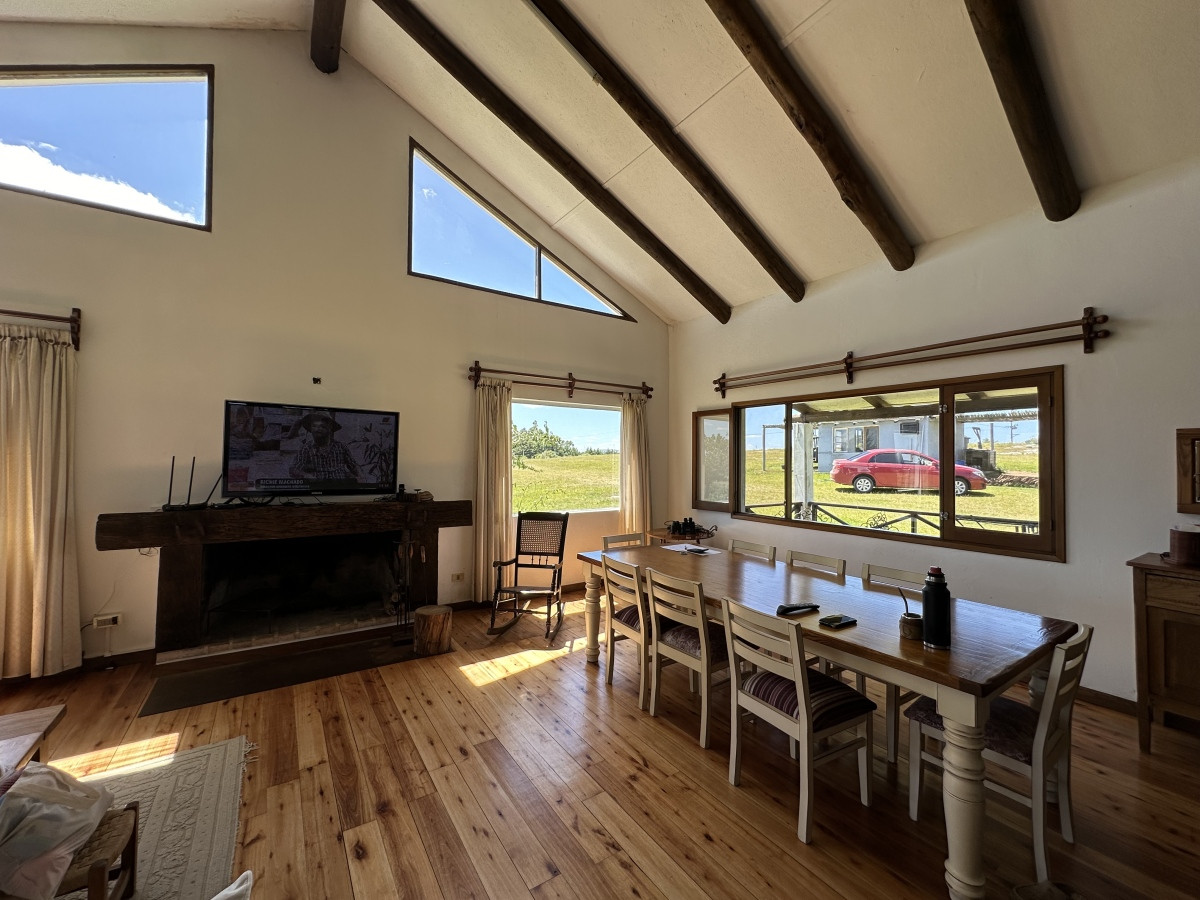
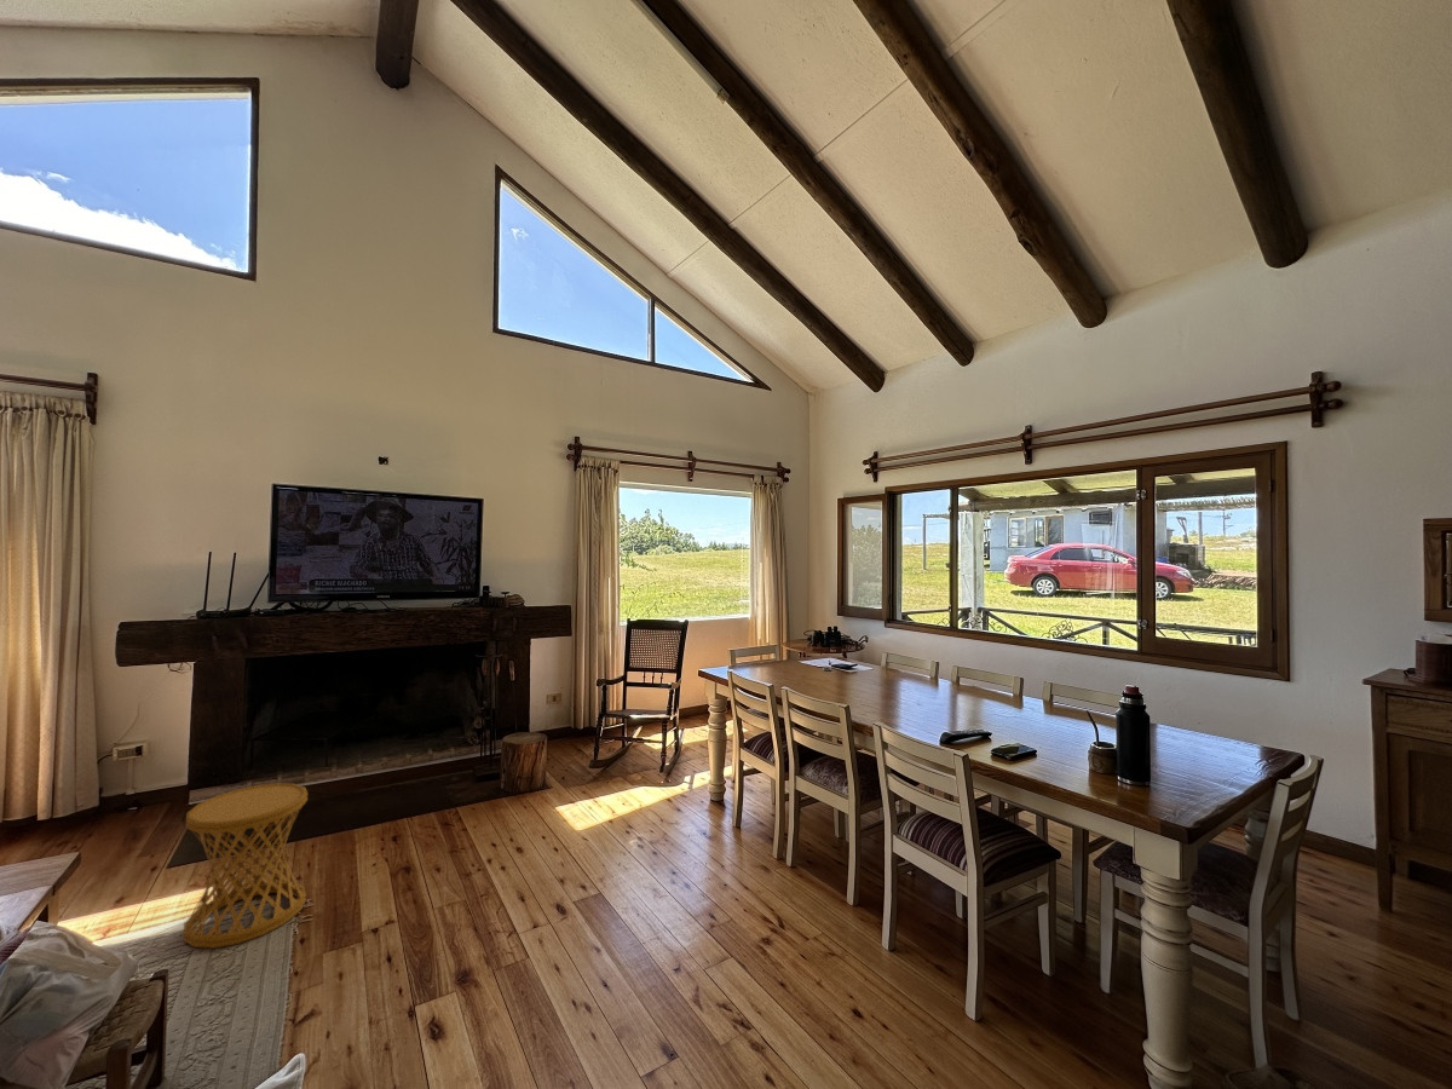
+ side table (247, 858)
